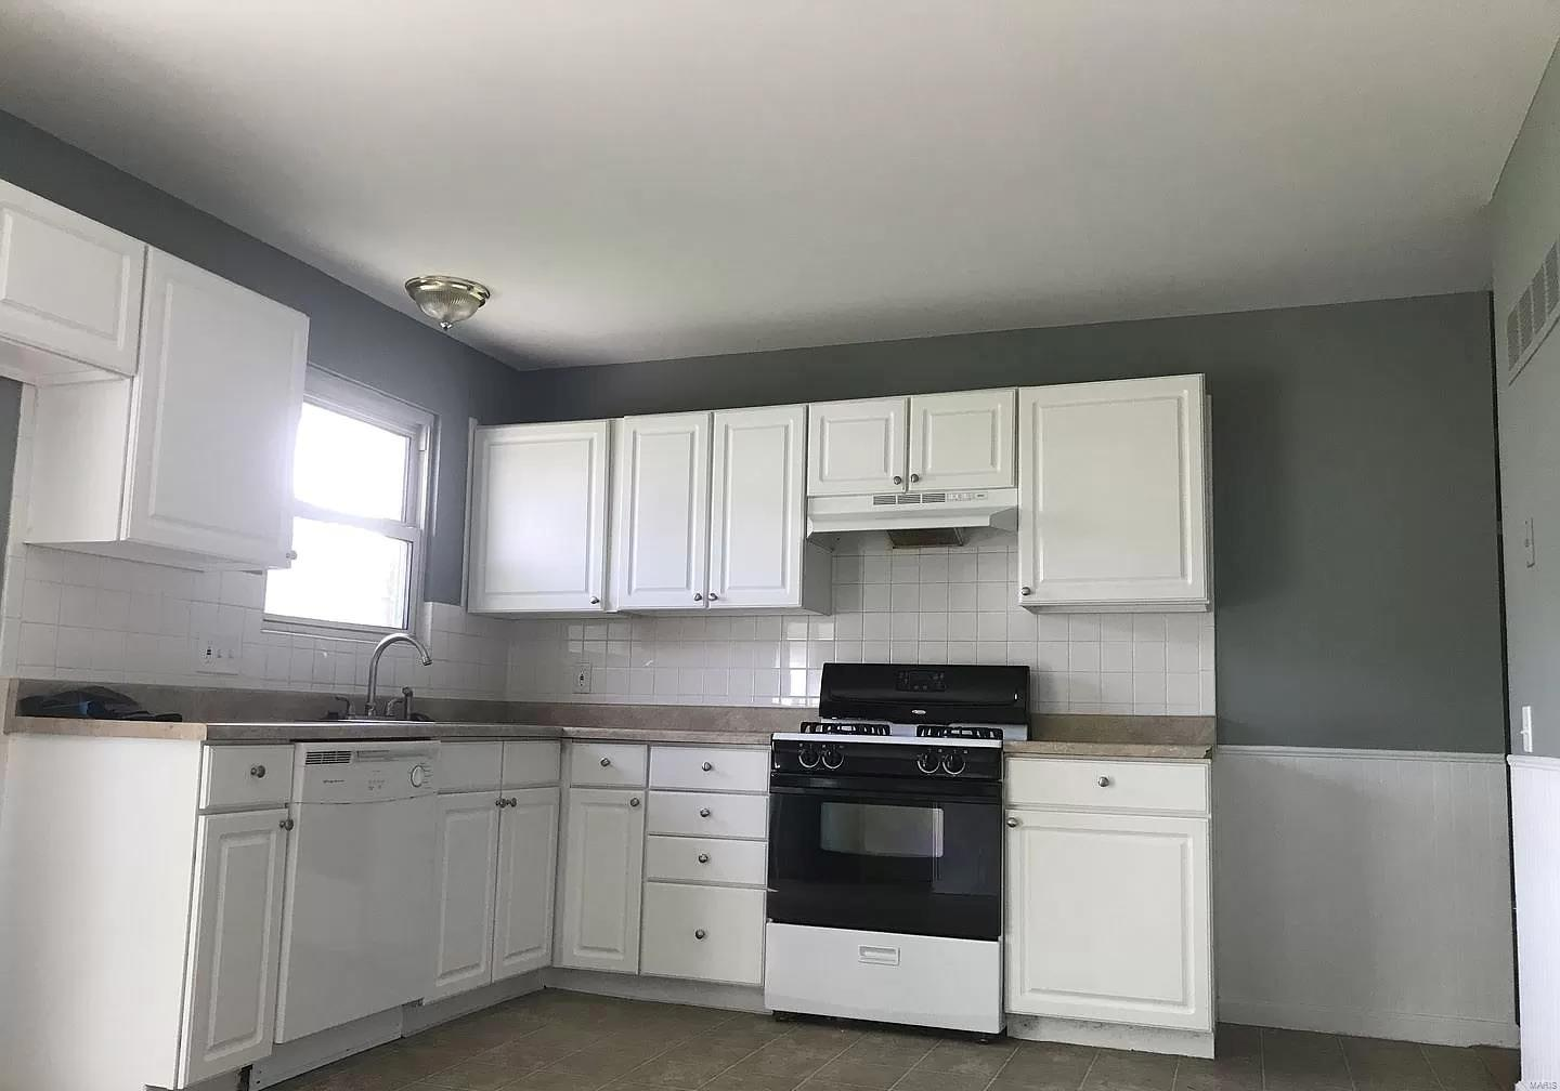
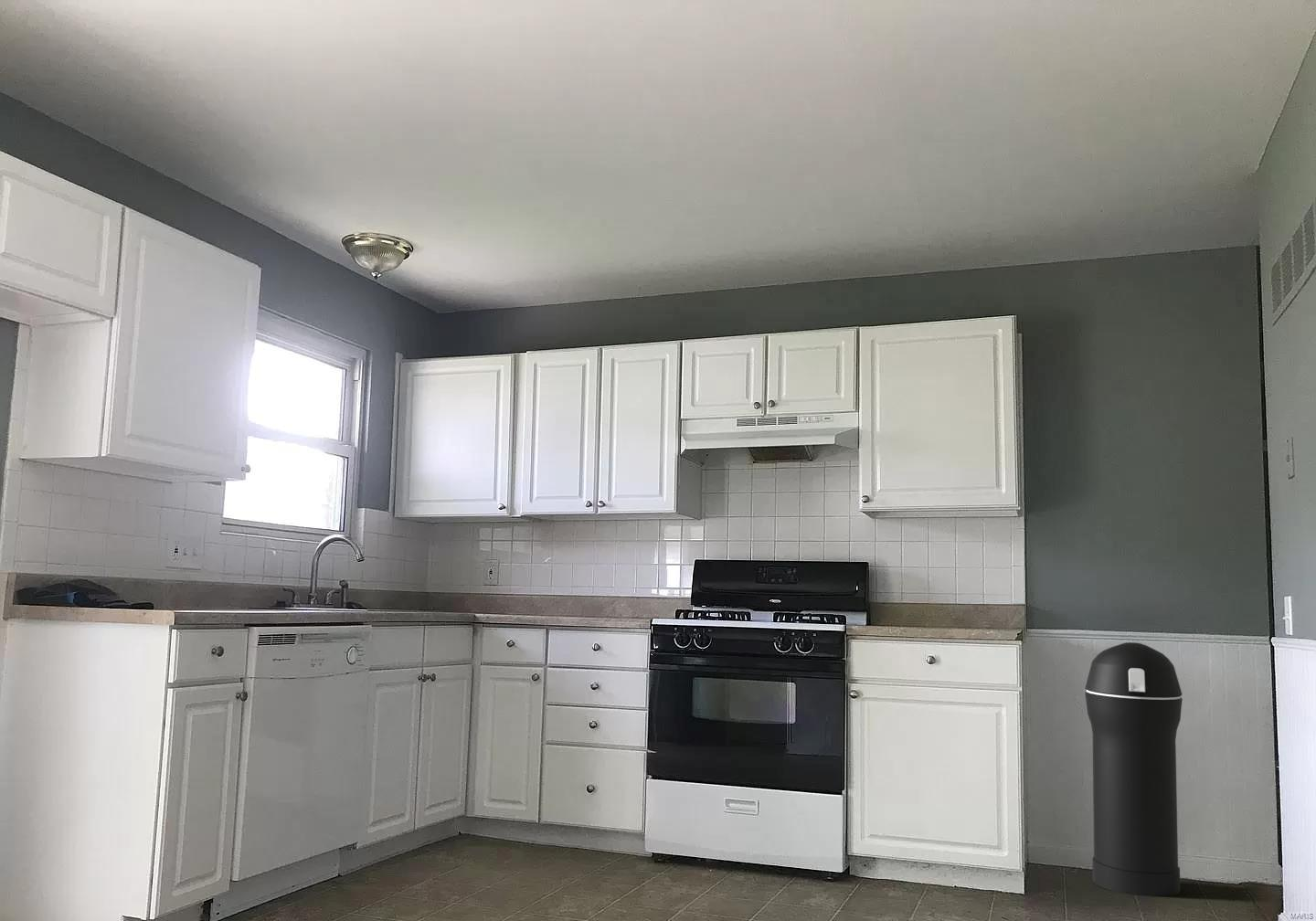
+ trash can (1134, 762)
